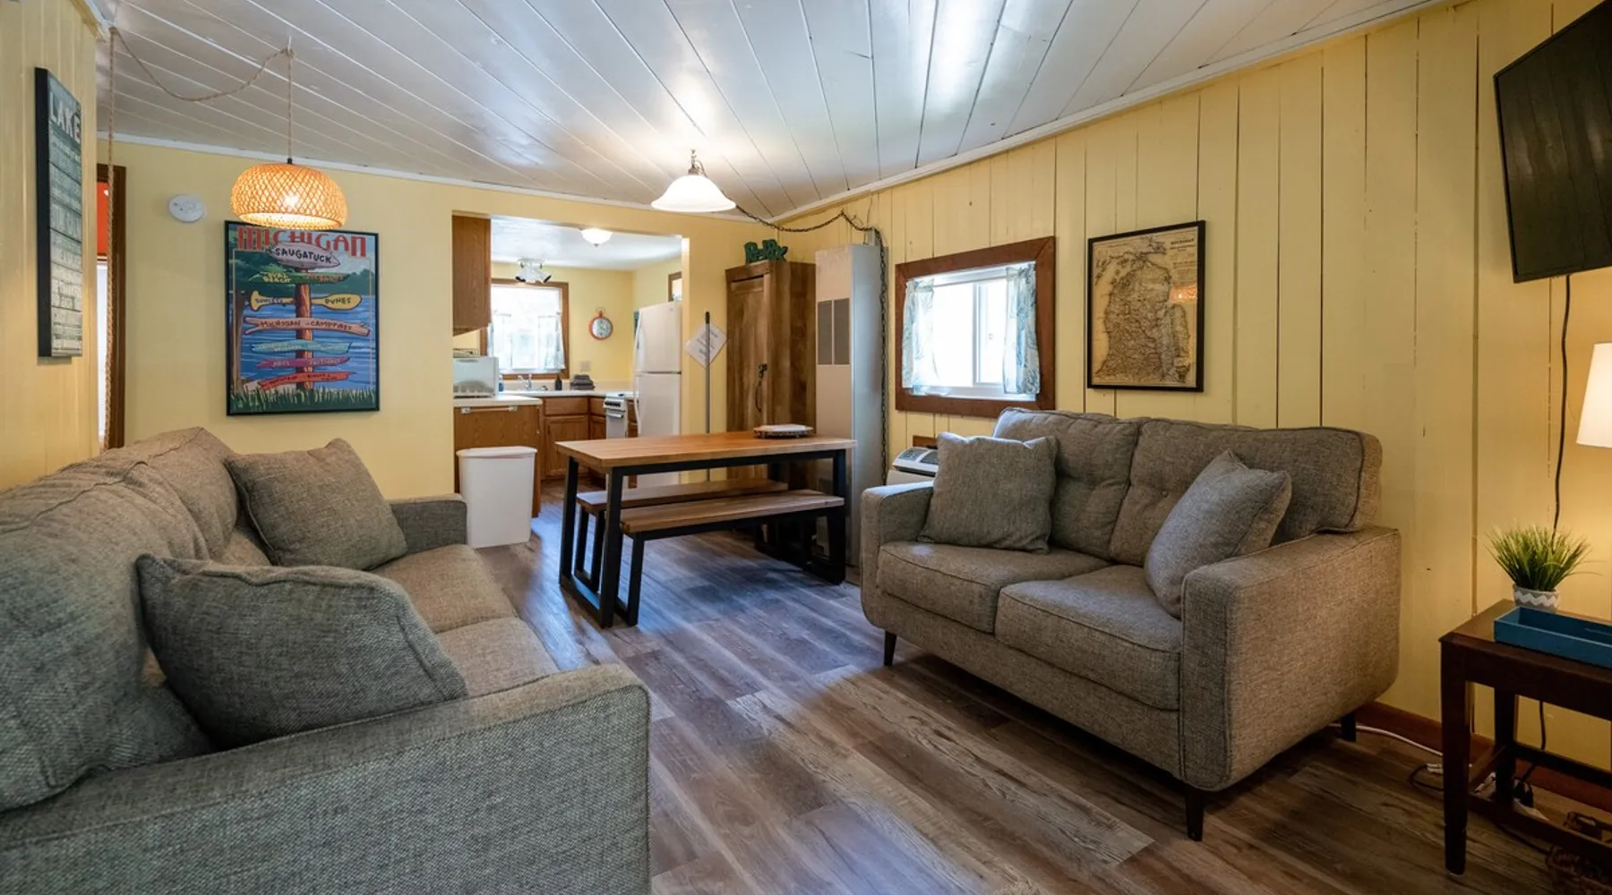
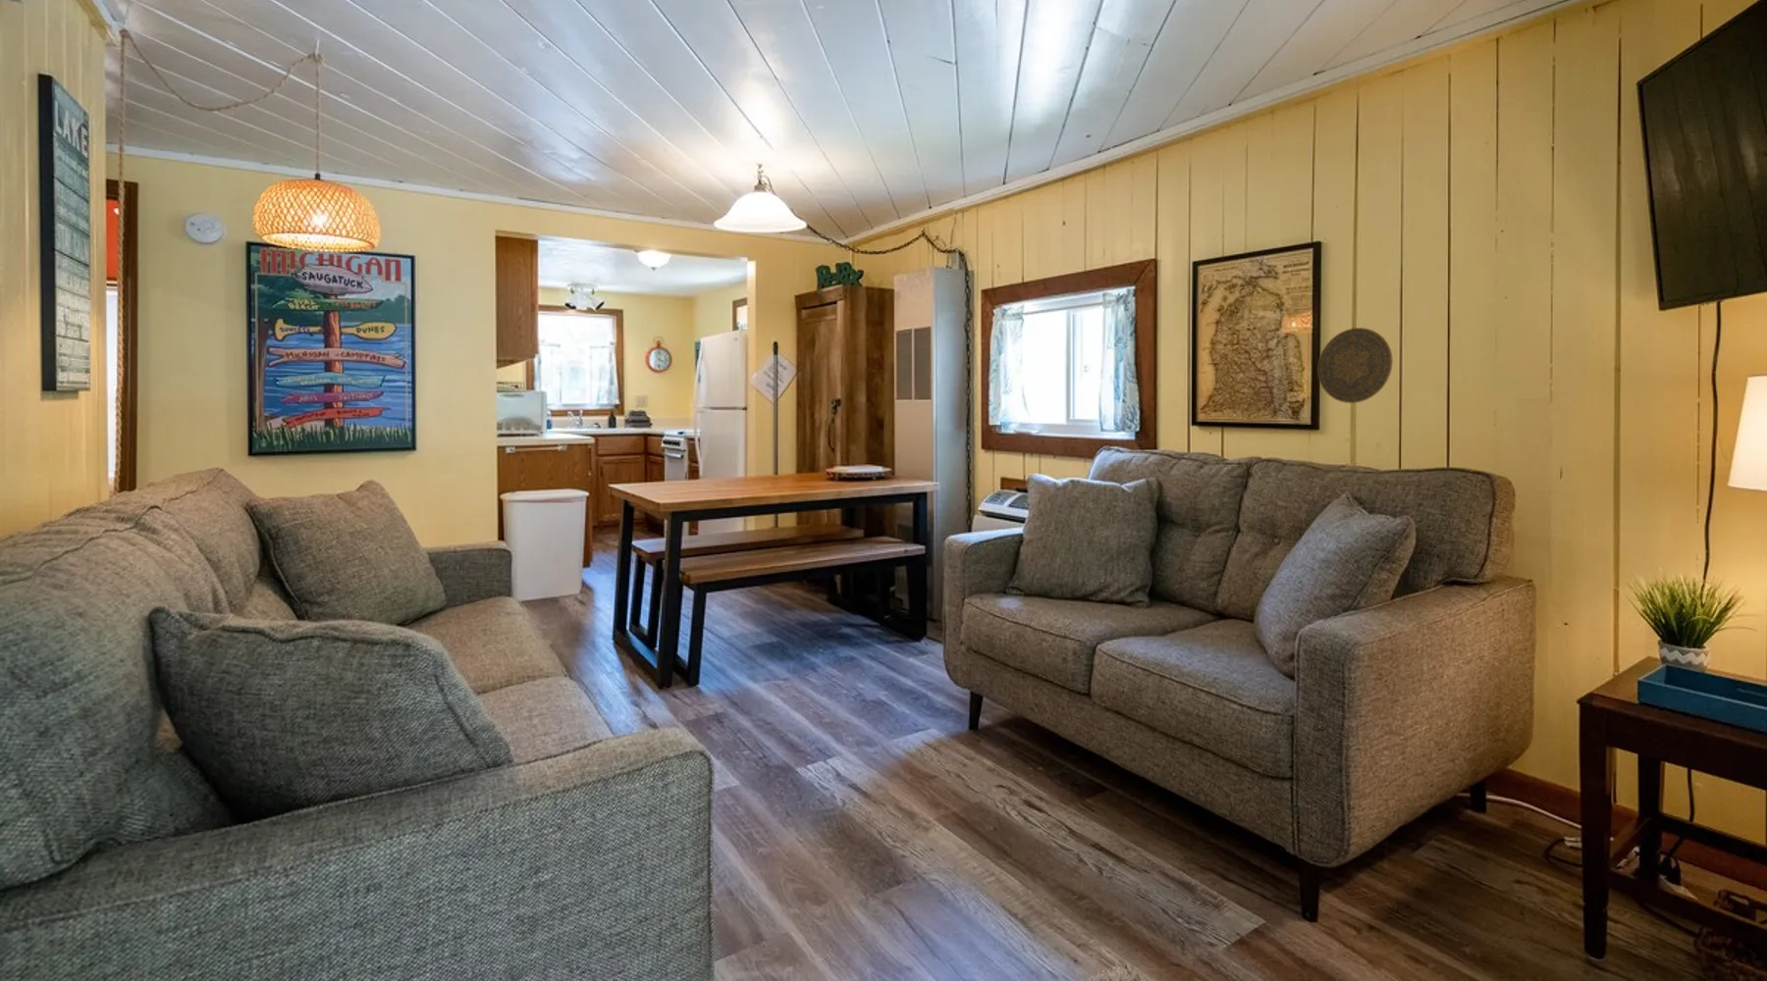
+ decorative plate (1351, 365)
